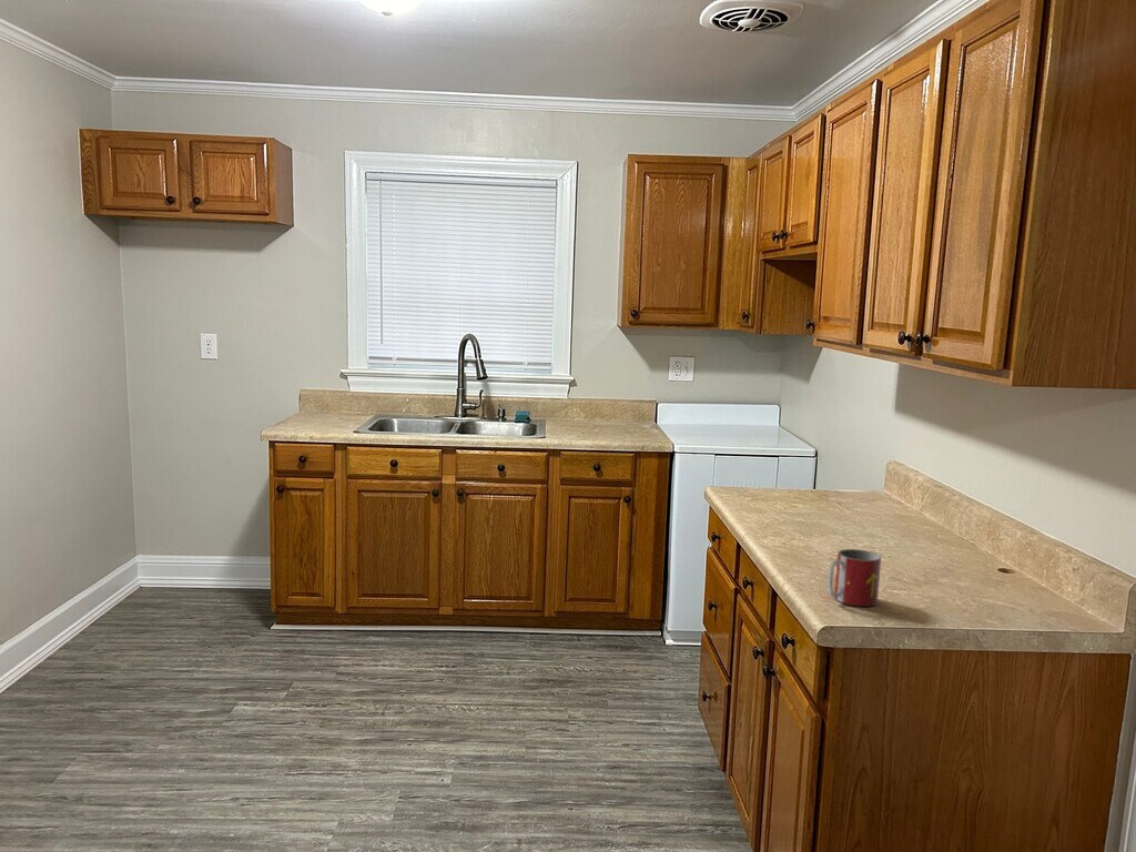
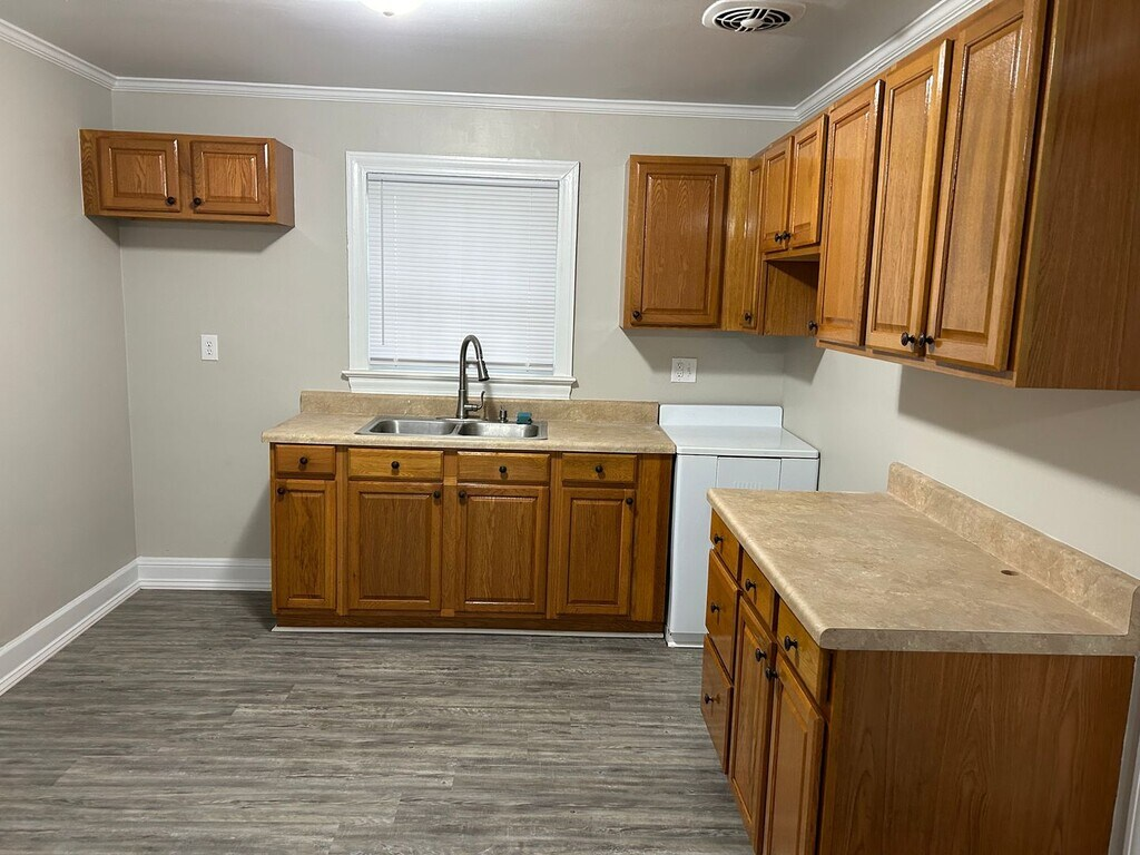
- mug (851, 577)
